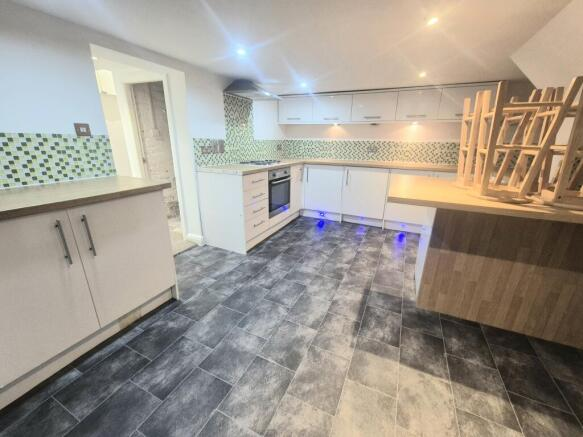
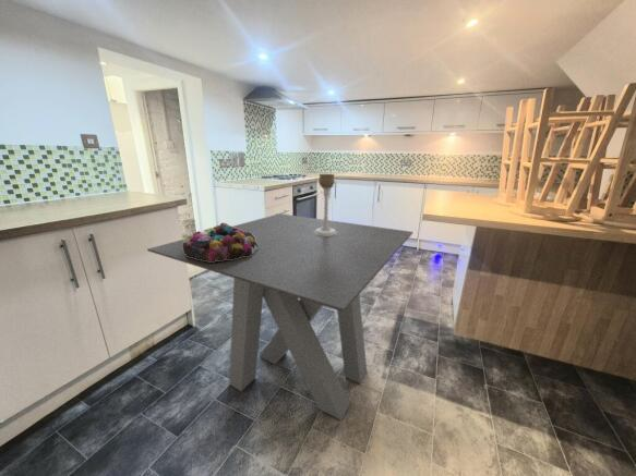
+ dining table (297, 316)
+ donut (220, 239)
+ candle holder (325, 204)
